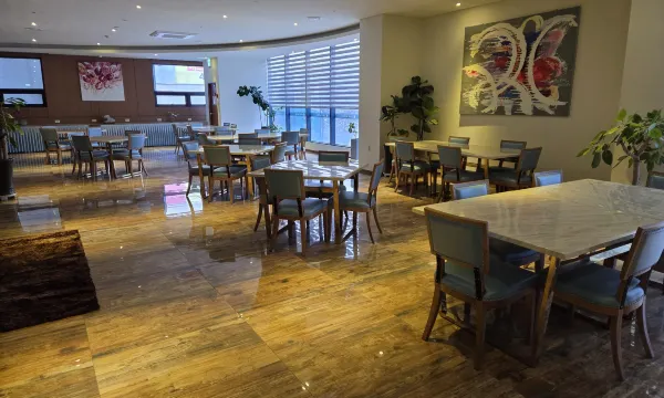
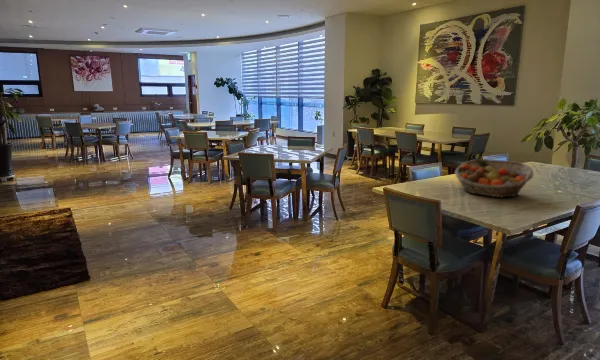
+ fruit basket (491, 177)
